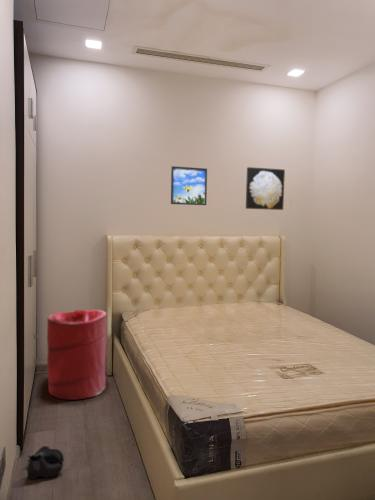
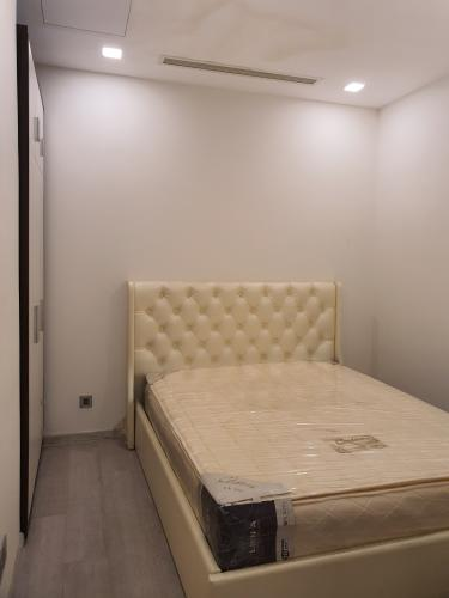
- laundry hamper (77, 349)
- boots (45, 455)
- wall art (265, 189)
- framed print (189, 186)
